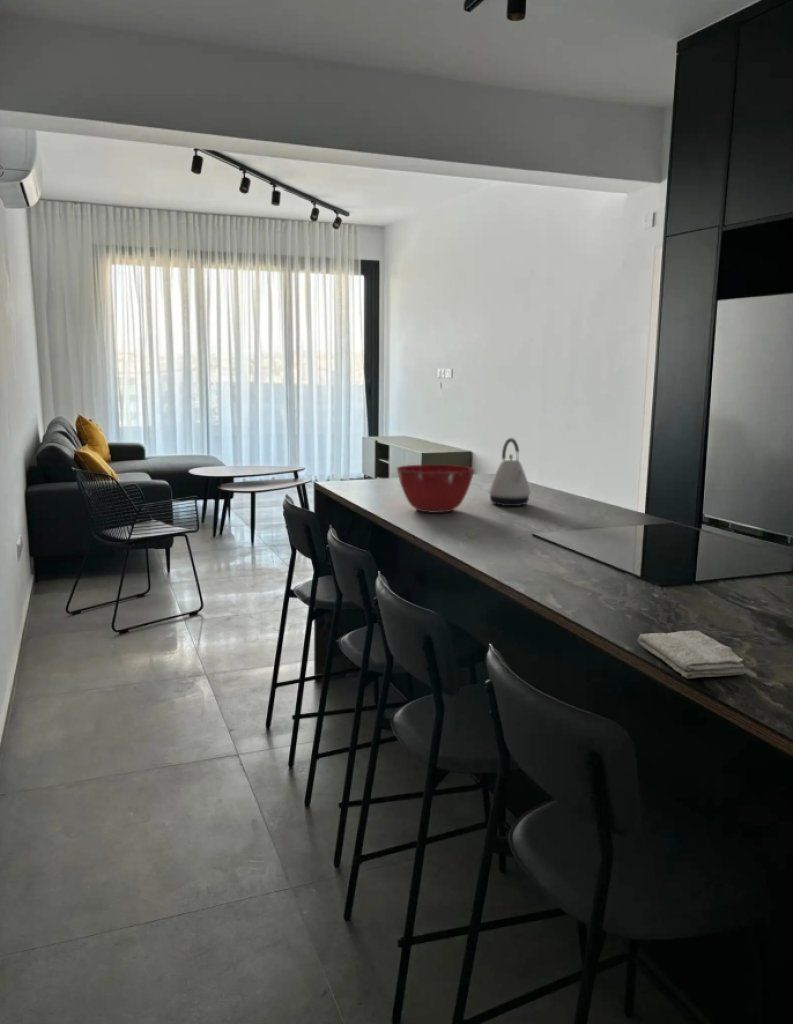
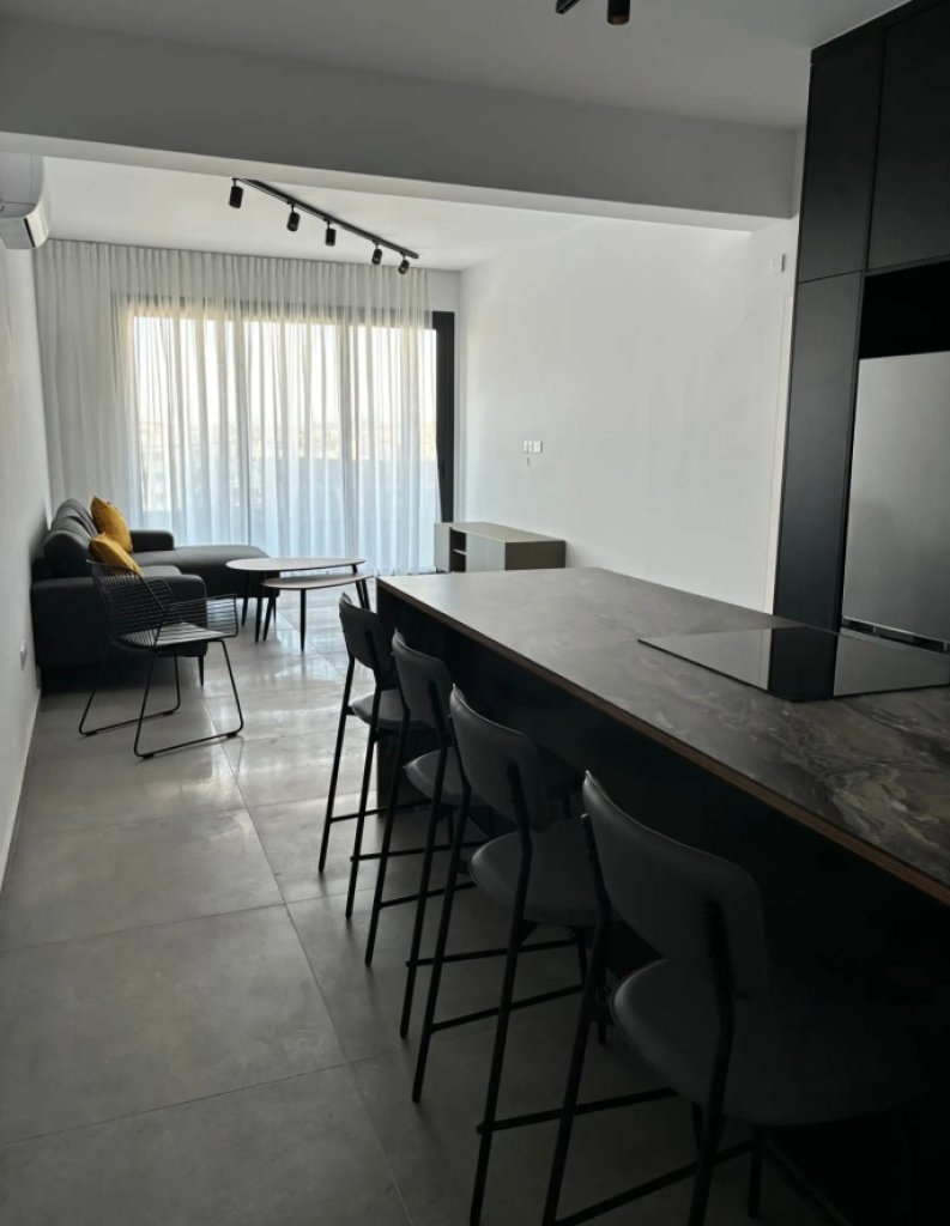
- washcloth (690, 651)
- mixing bowl (435, 488)
- kettle (510, 471)
